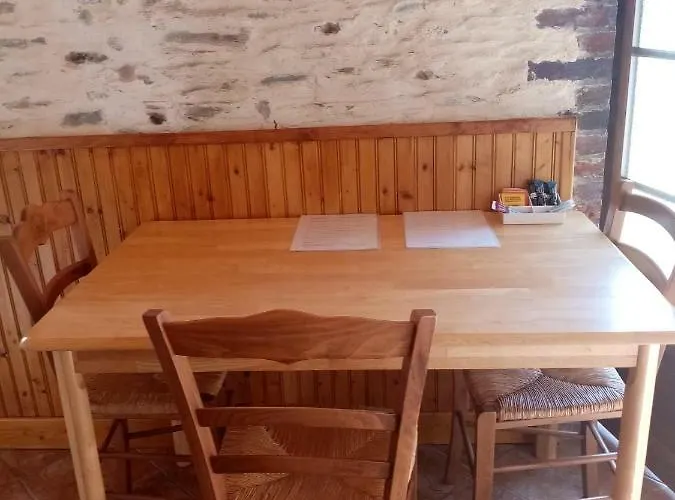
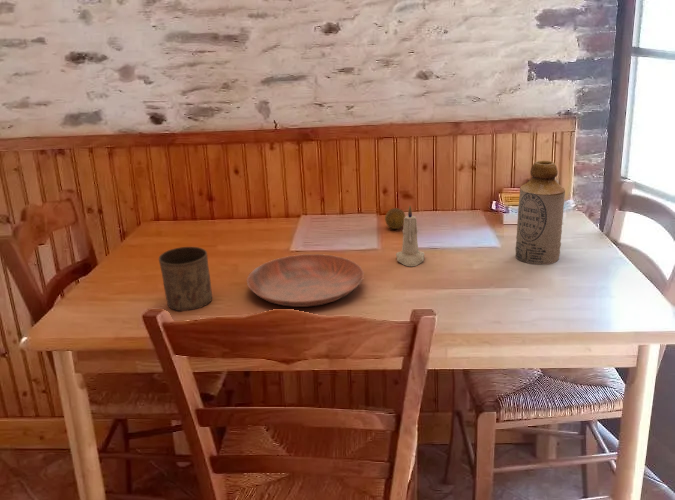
+ bowl (305, 282)
+ bottle (540, 210)
+ cup (186, 279)
+ fruit (395, 218)
+ candle (410, 233)
